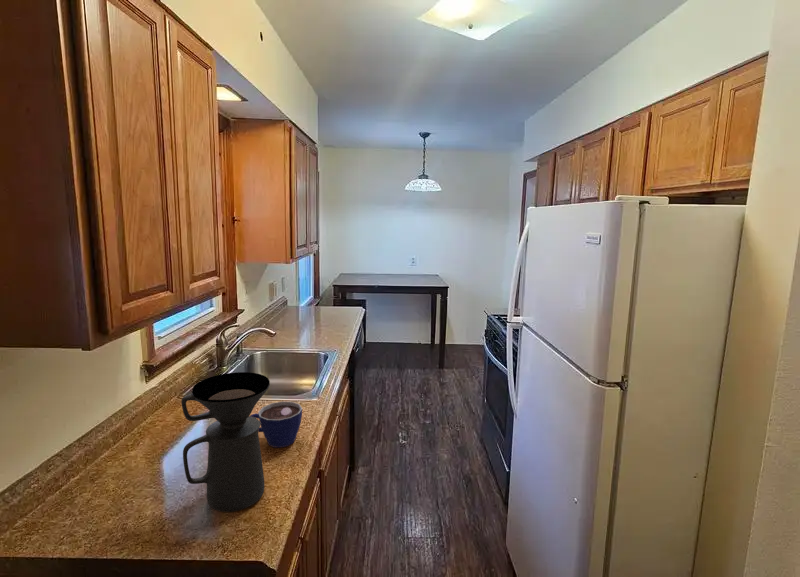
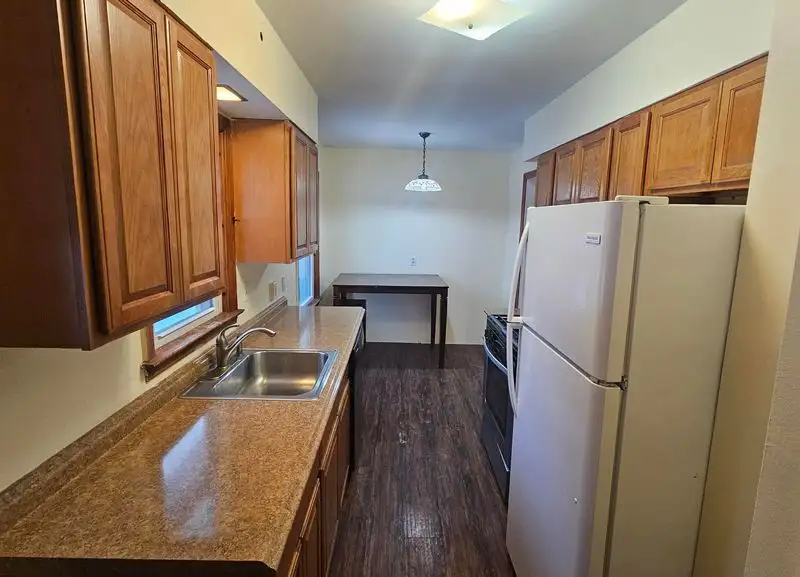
- coffee maker (234, 441)
- cup (274, 424)
